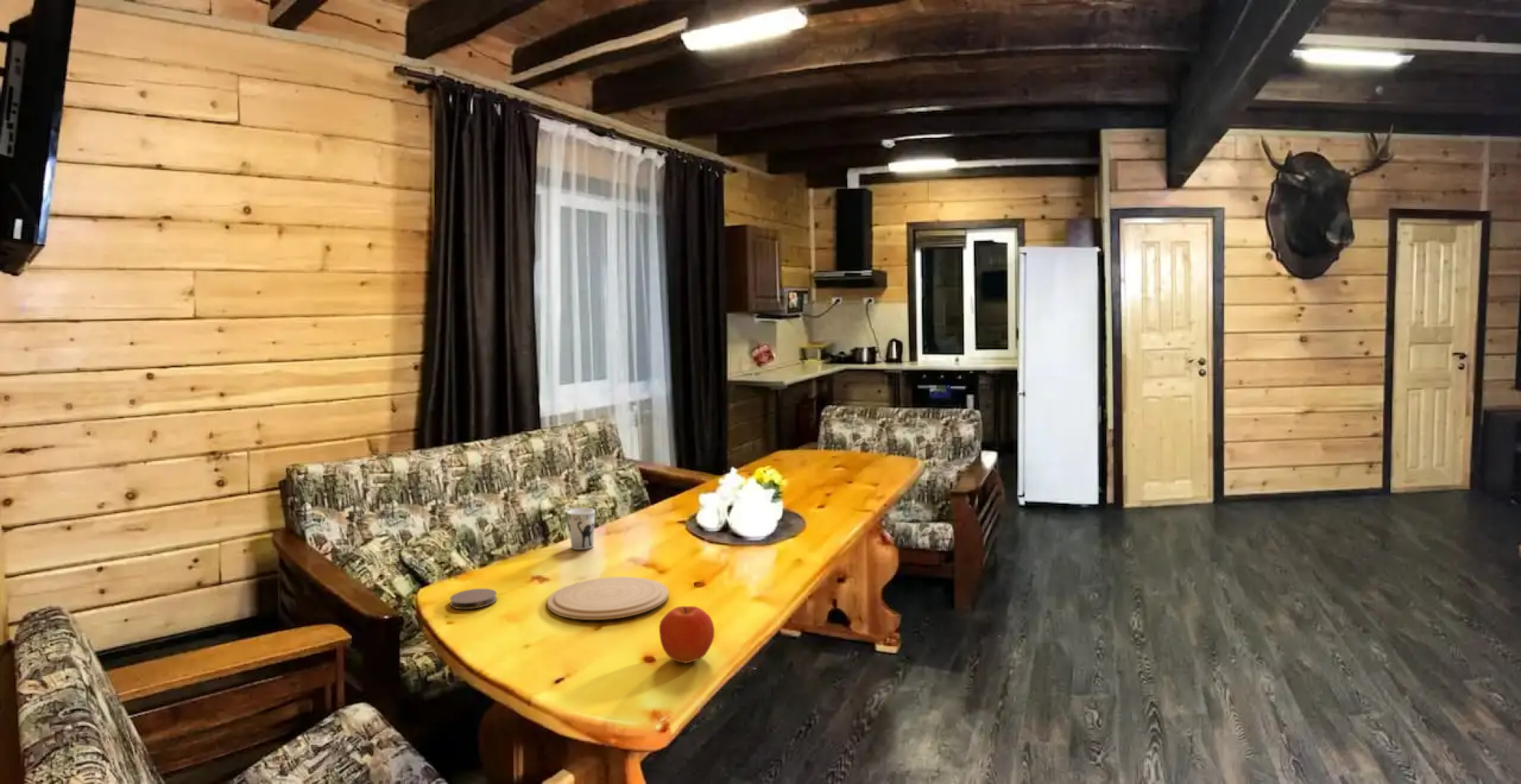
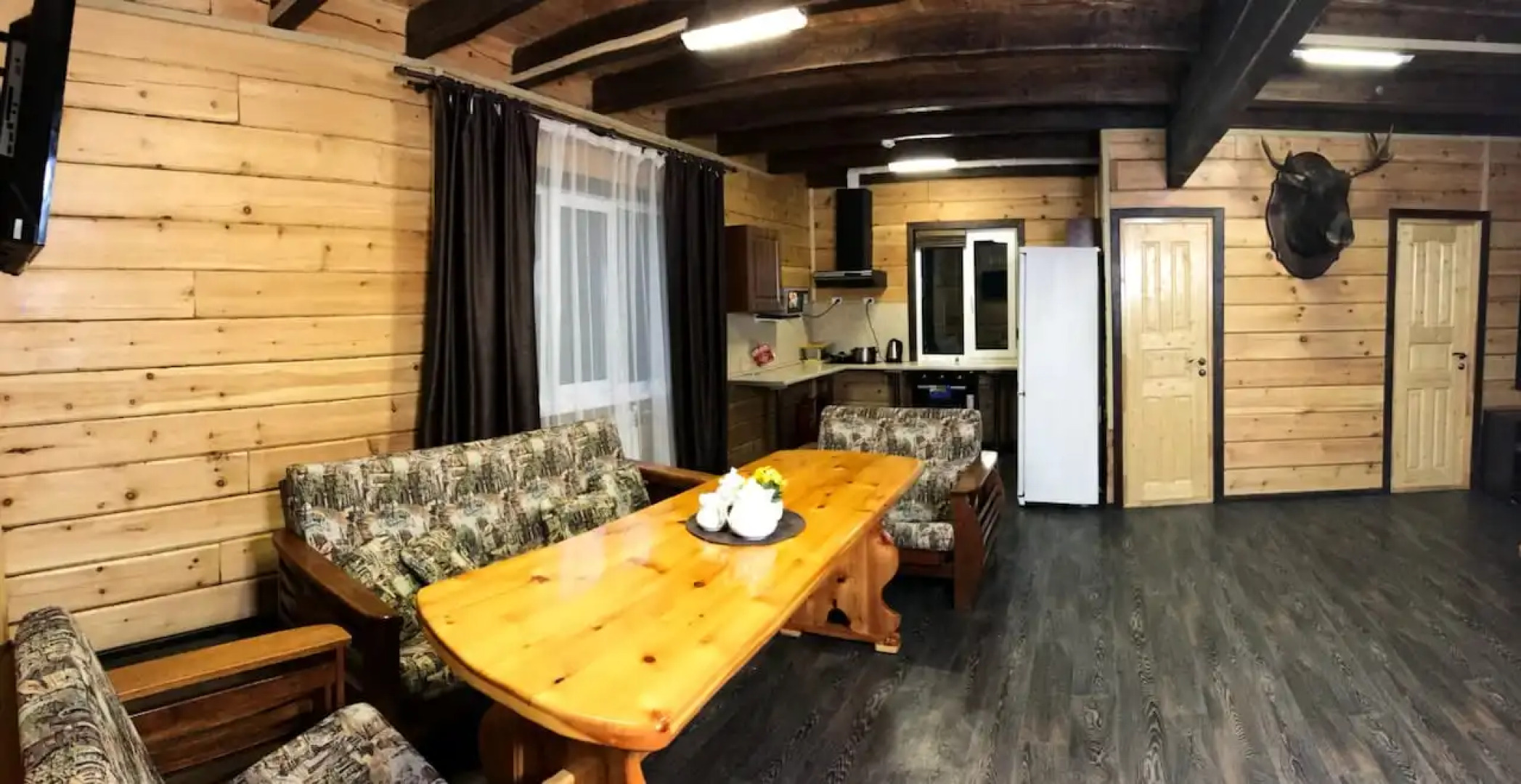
- fruit (687, 633)
- plate (608, 595)
- cup (582, 528)
- coaster (473, 598)
